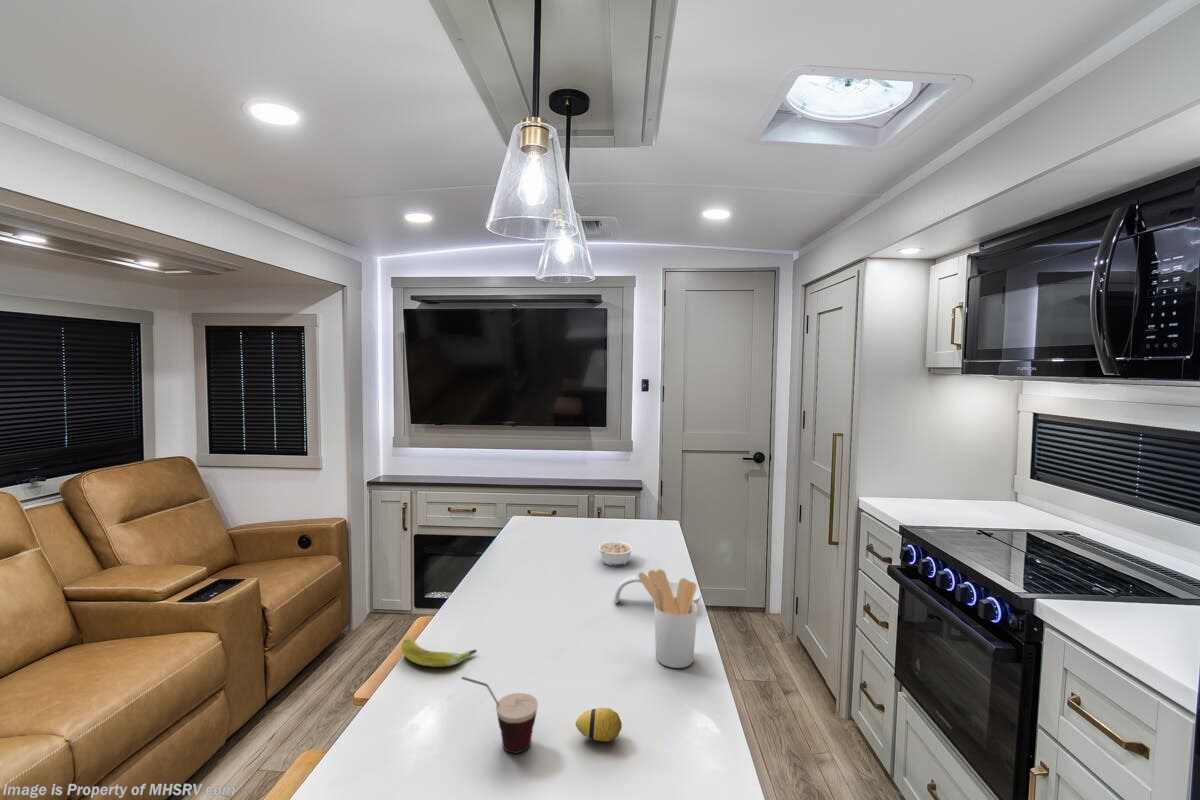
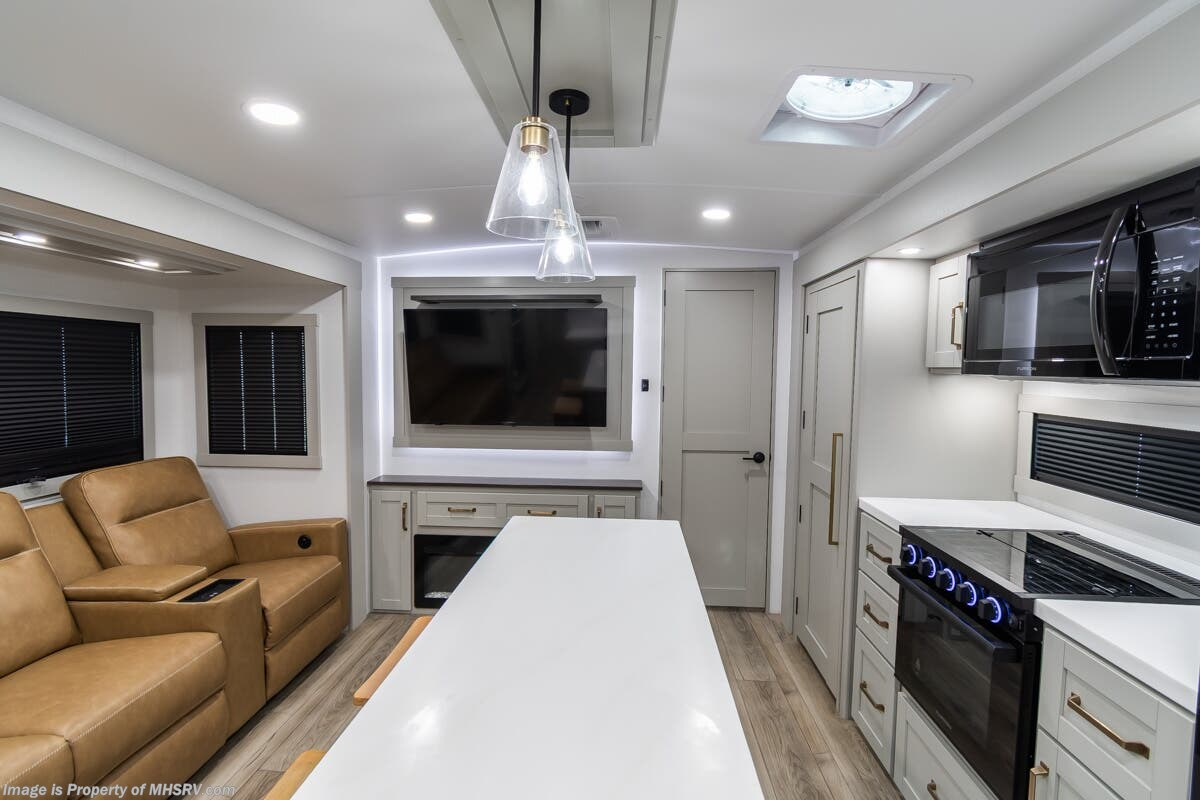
- decorative egg (598, 724)
- legume (615, 553)
- banana (431, 652)
- spoon rest (670, 587)
- utensil holder (667, 614)
- cup (499, 710)
